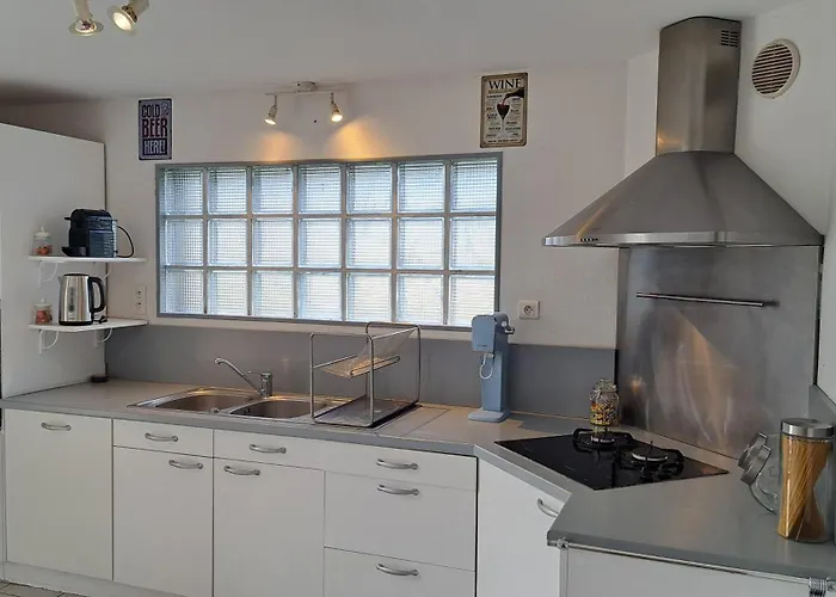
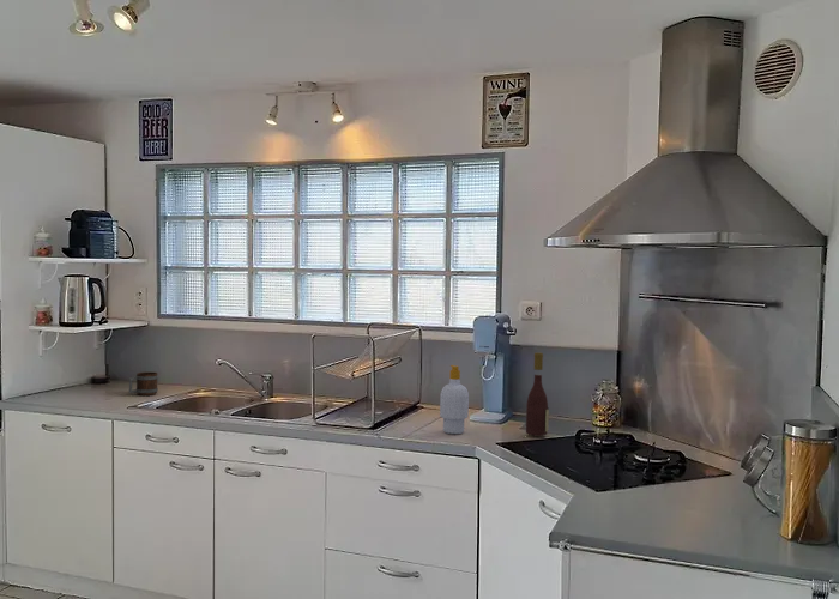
+ wine bottle (537, 394)
+ mug (143, 383)
+ soap bottle (454, 399)
